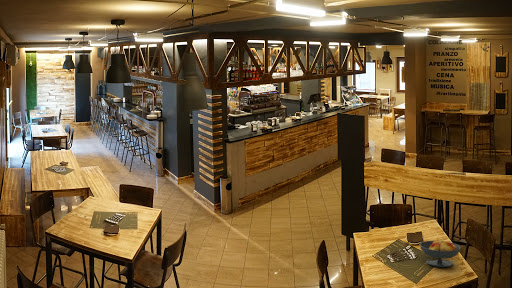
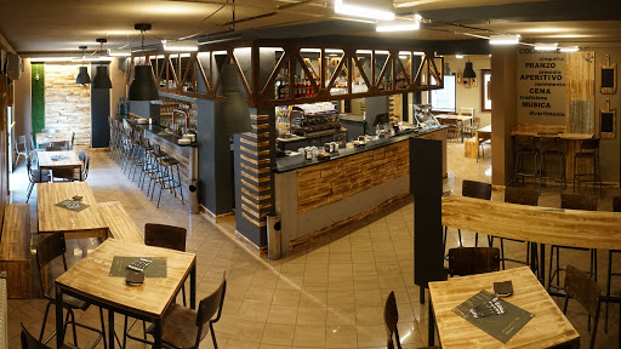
- fruit bowl (439, 251)
